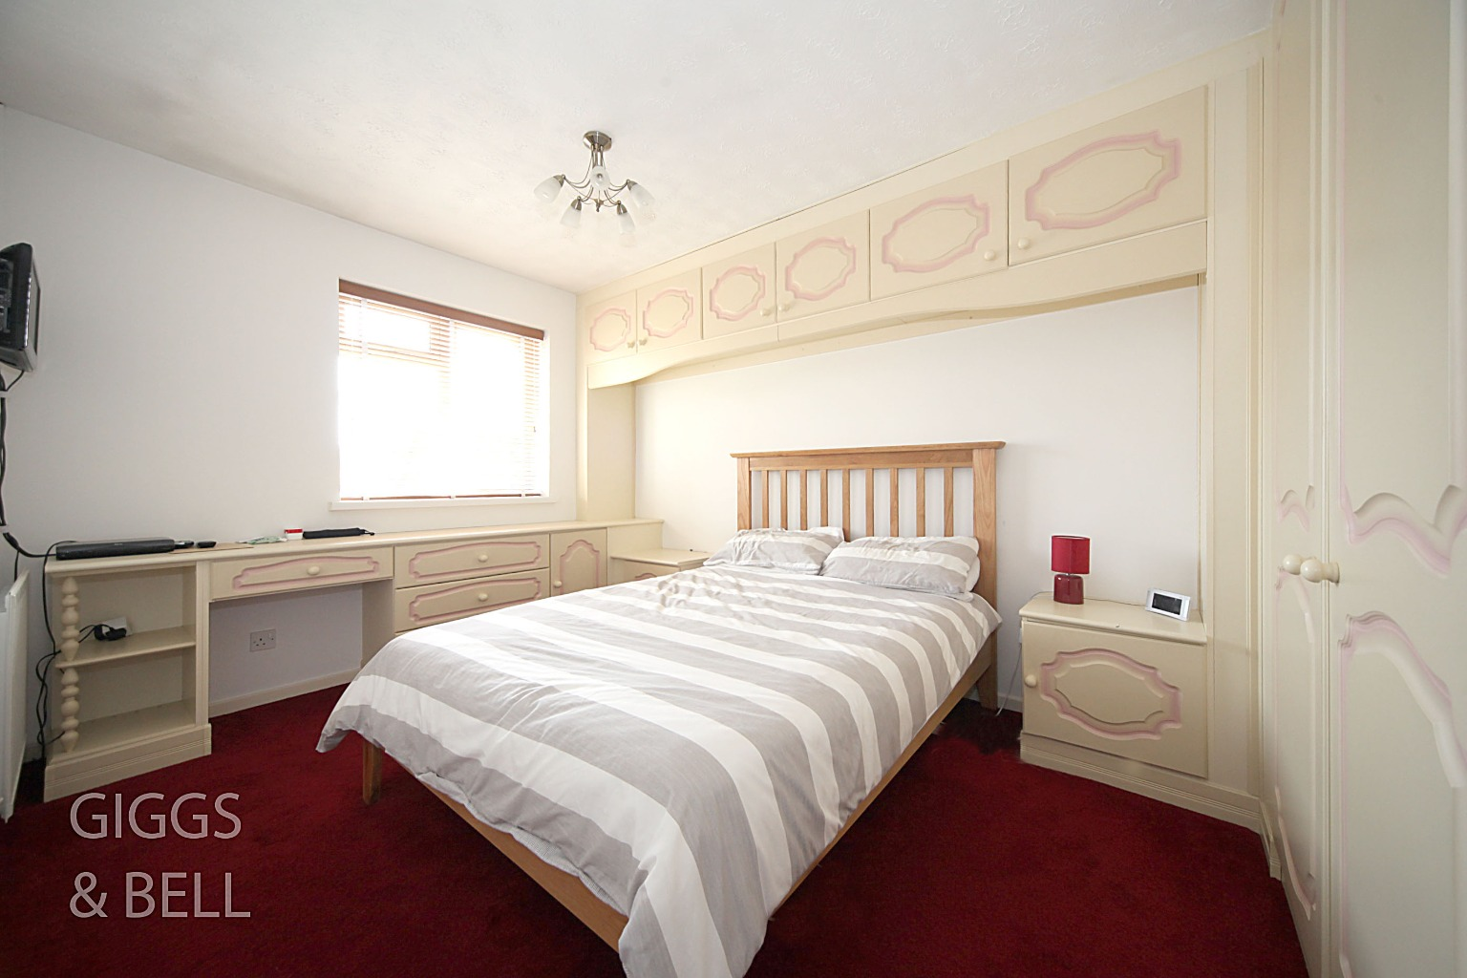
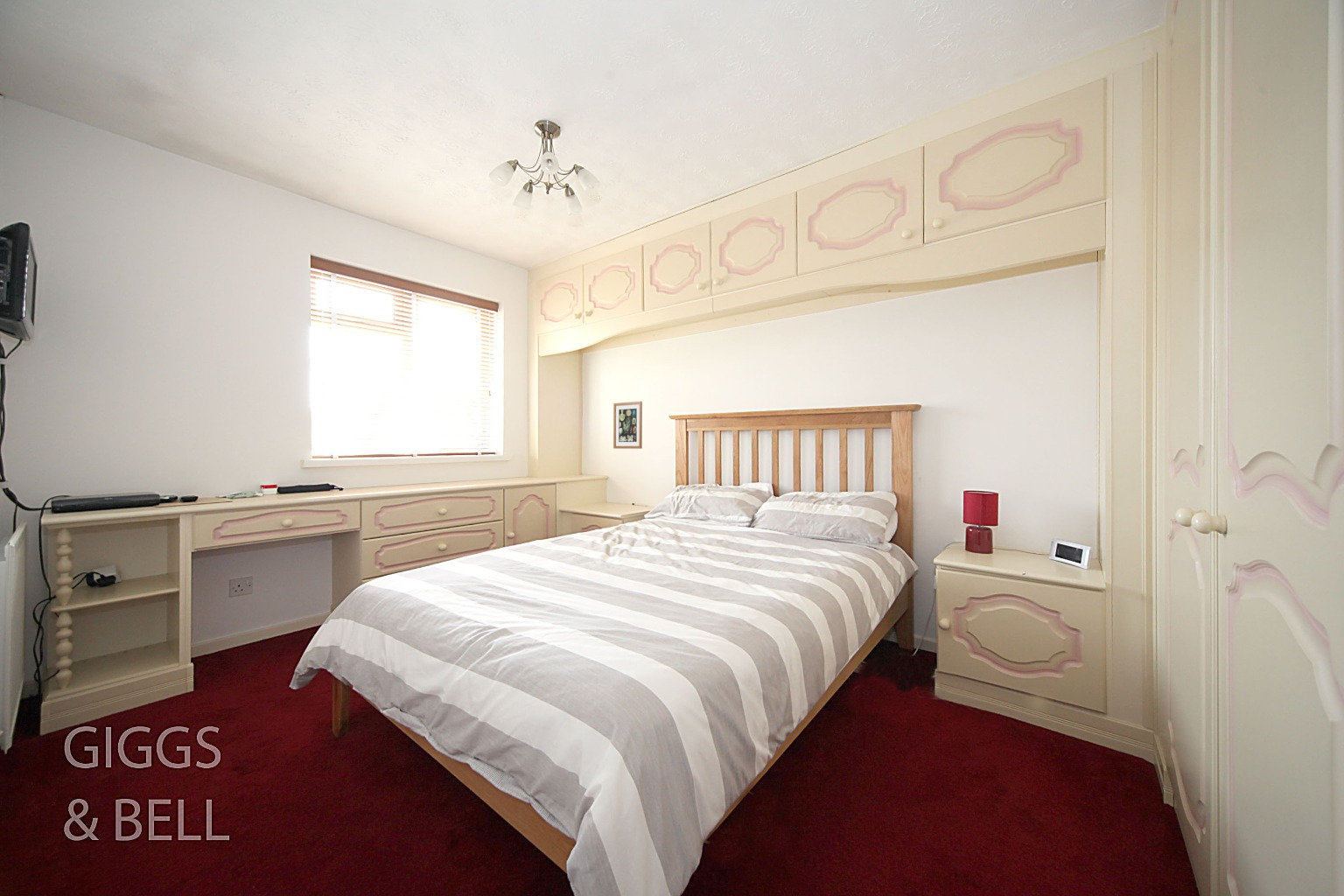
+ wall art (627, 425)
